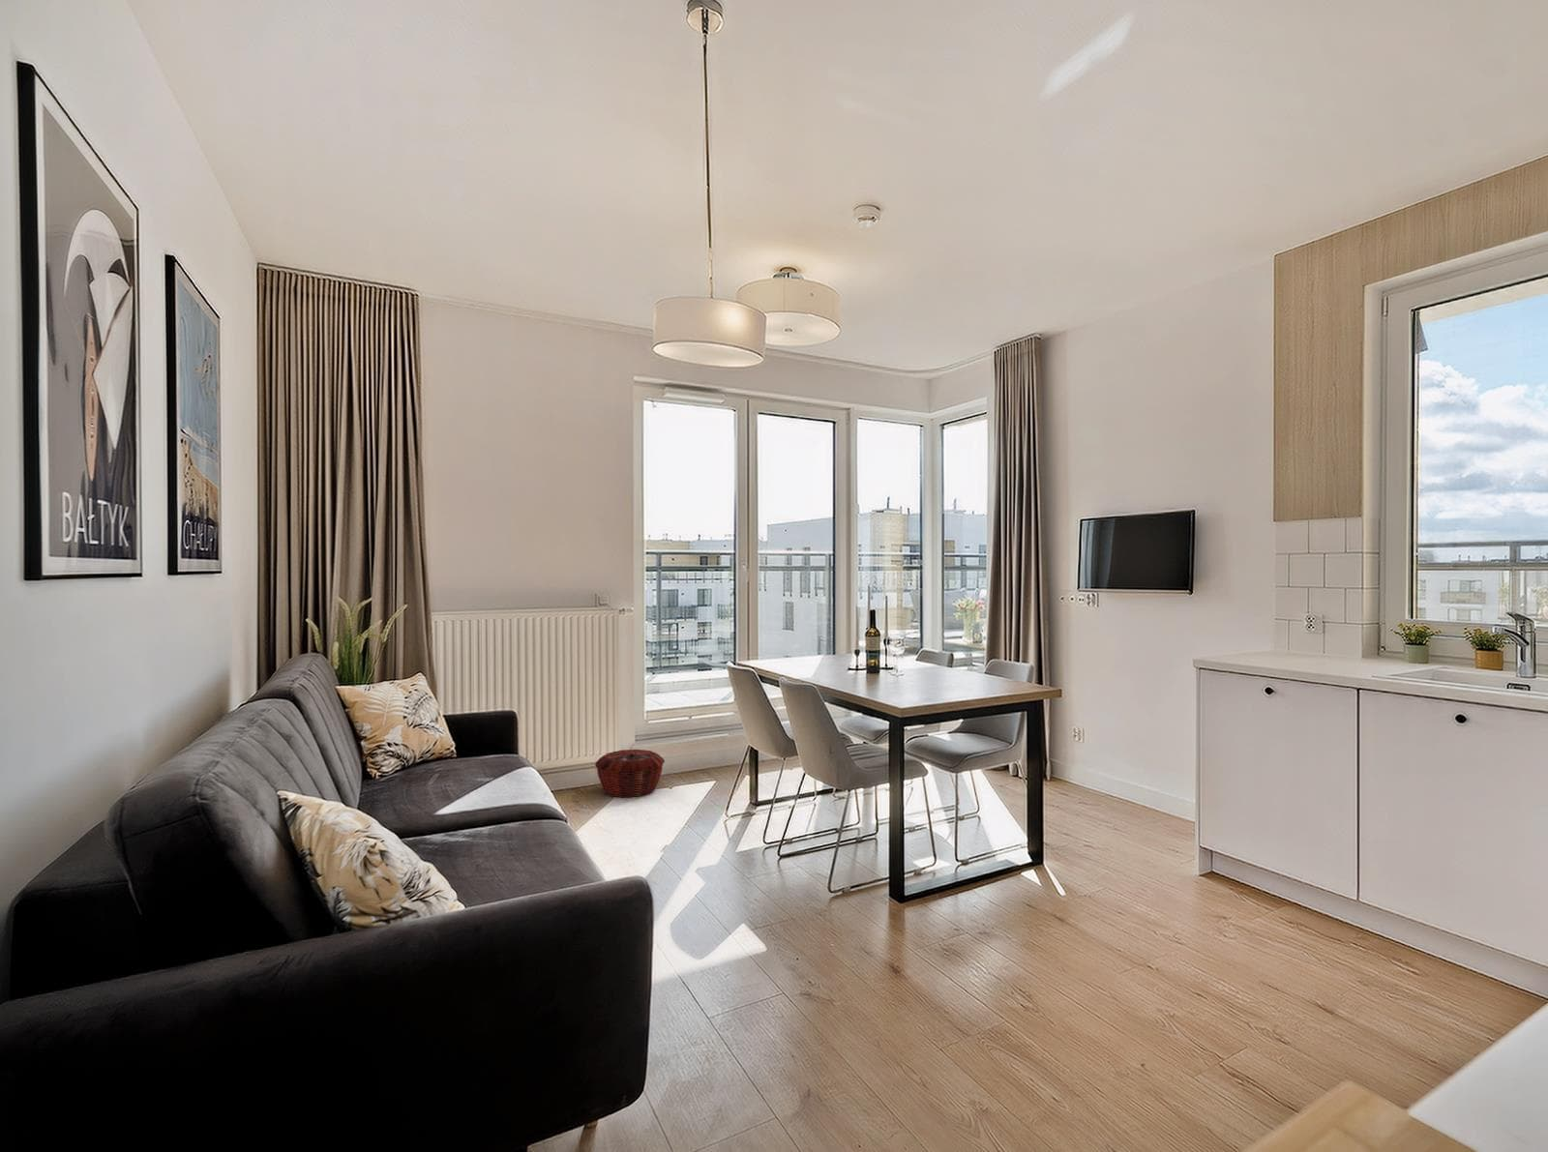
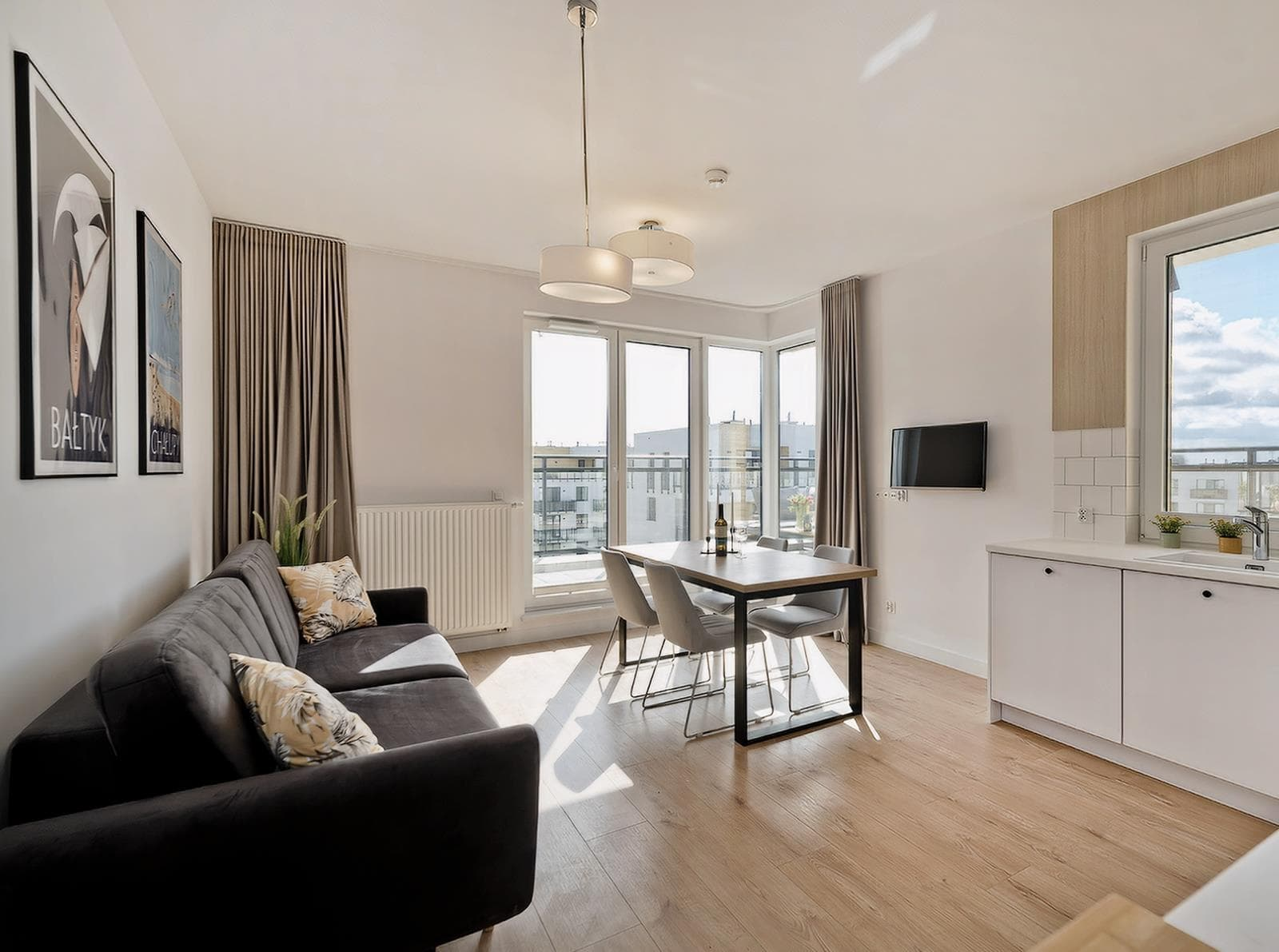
- woven basket (629, 770)
